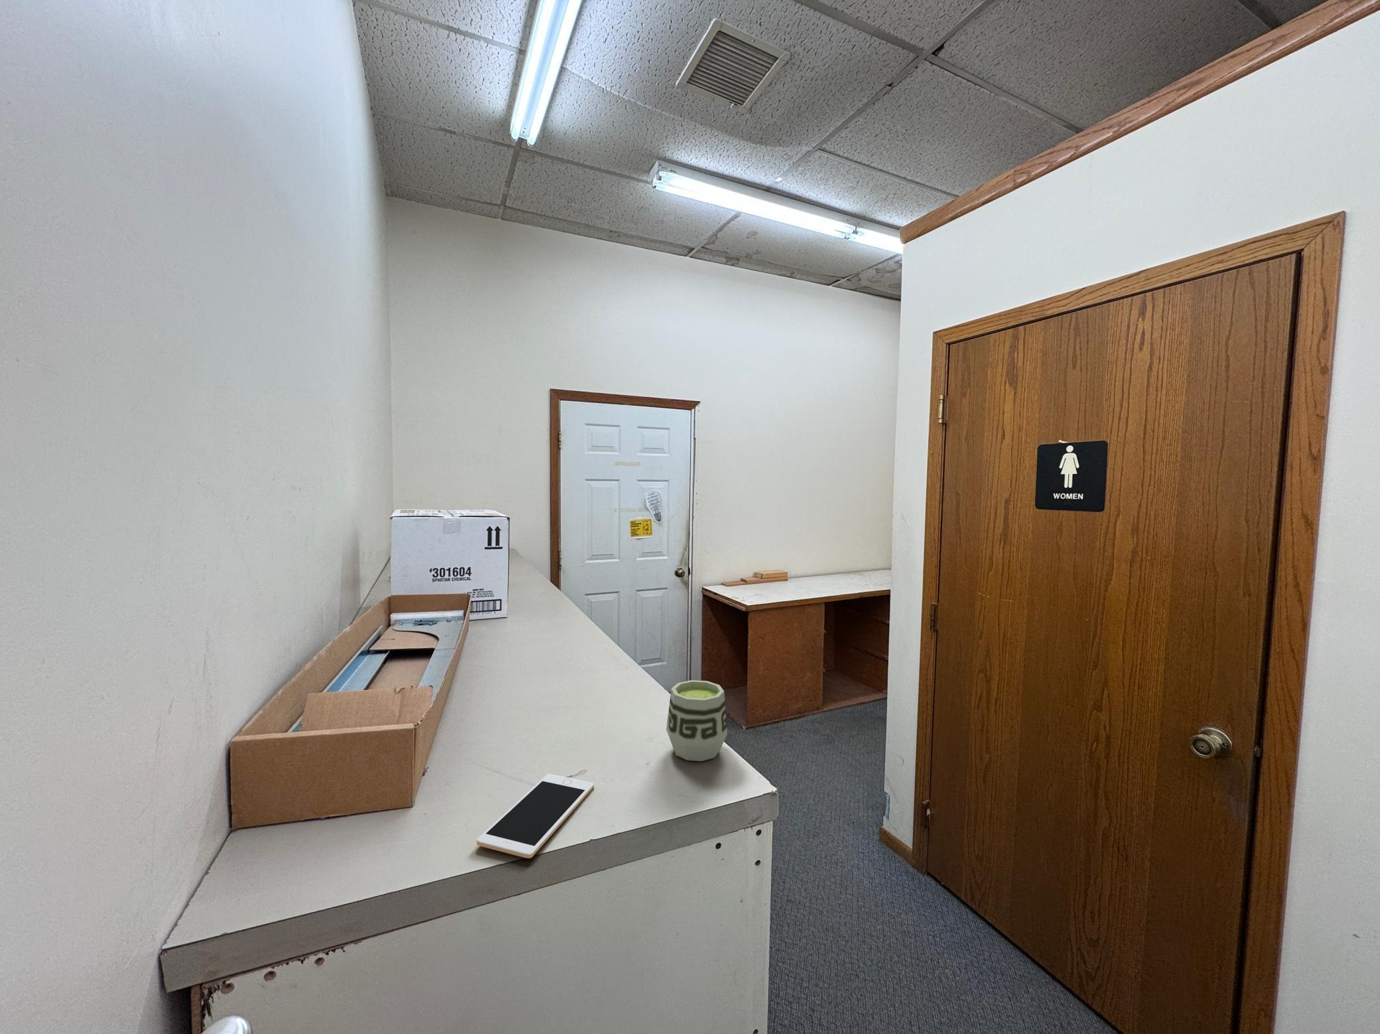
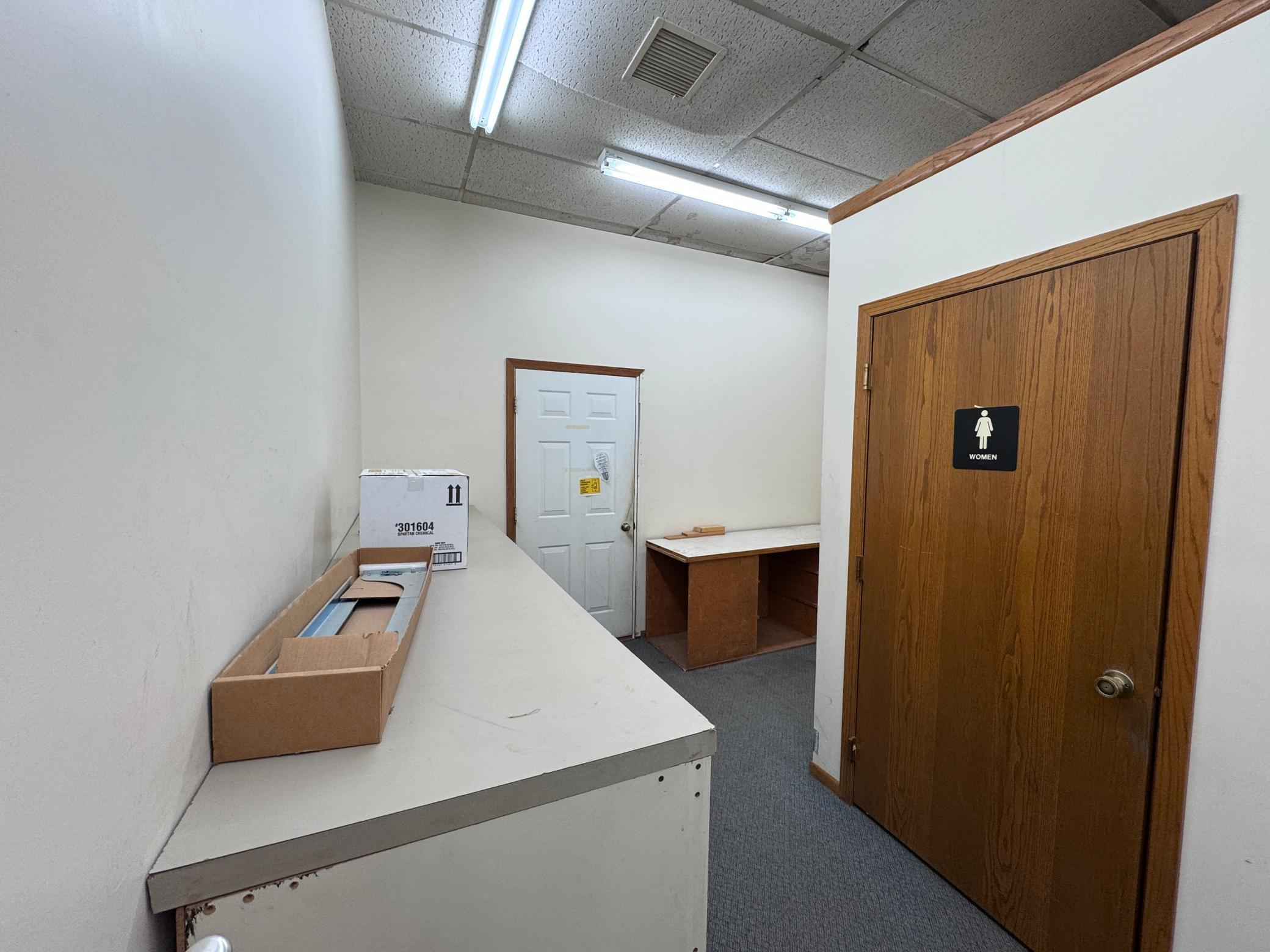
- cup (697, 719)
- cell phone (540, 811)
